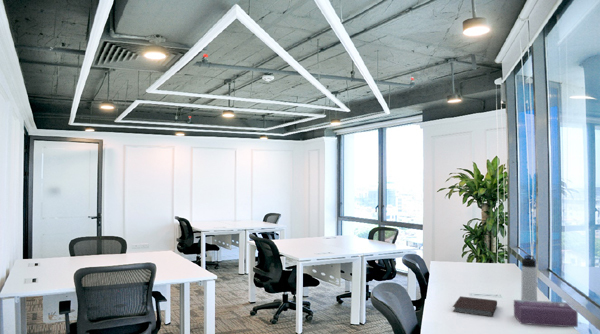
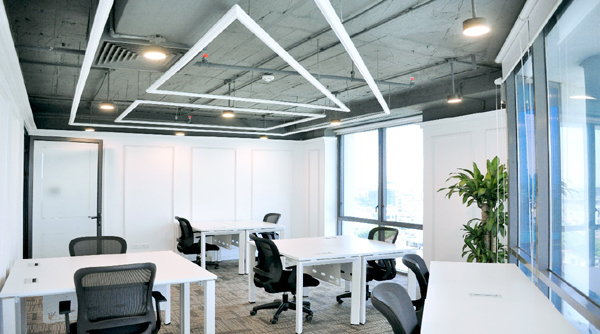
- notebook (475, 306)
- thermos bottle (529, 280)
- tissue box (544, 312)
